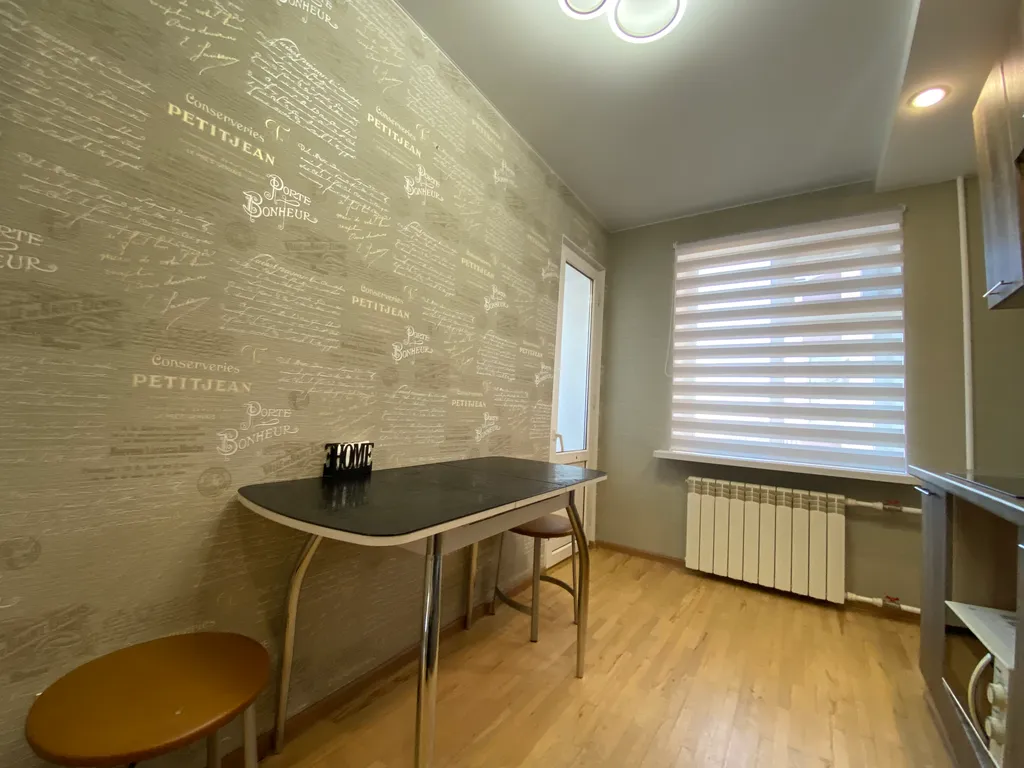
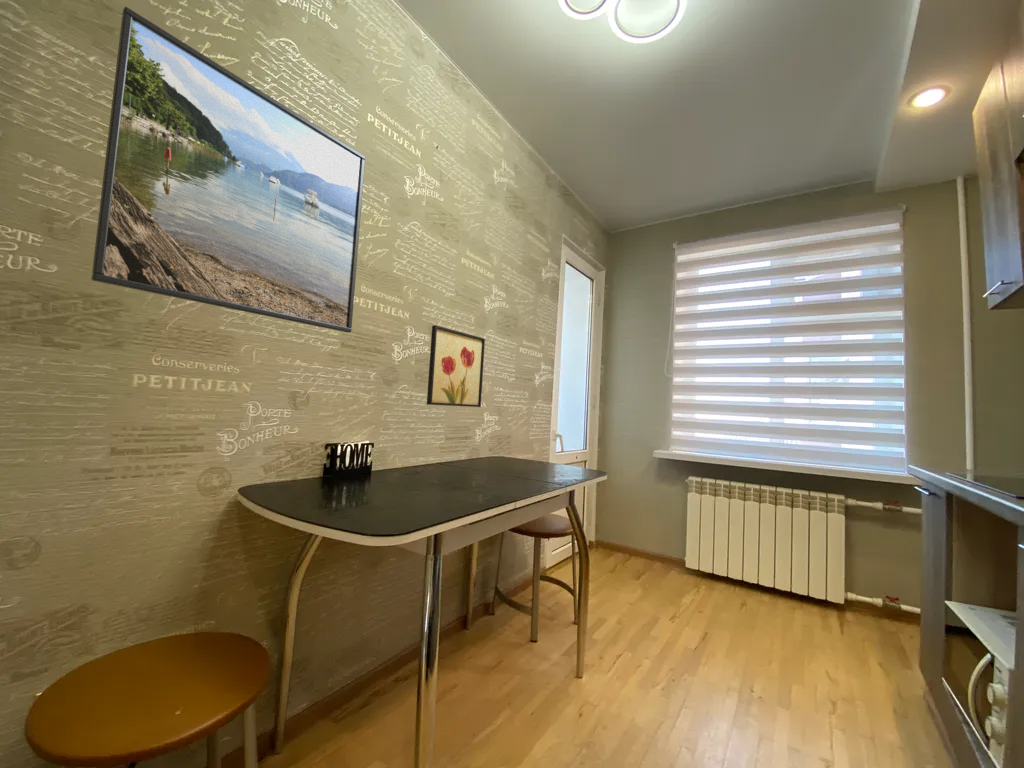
+ wall art (456, 369)
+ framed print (260, 203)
